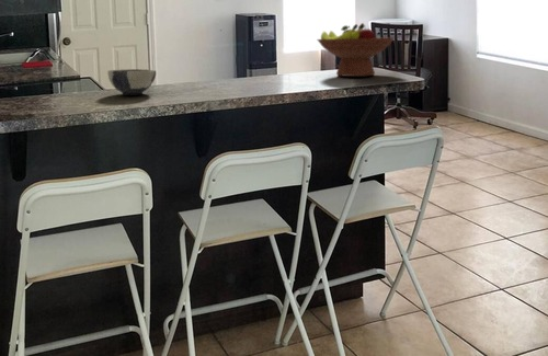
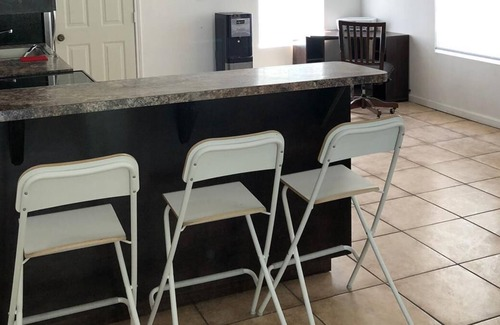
- bowl (132, 81)
- fruit bowl (355, 49)
